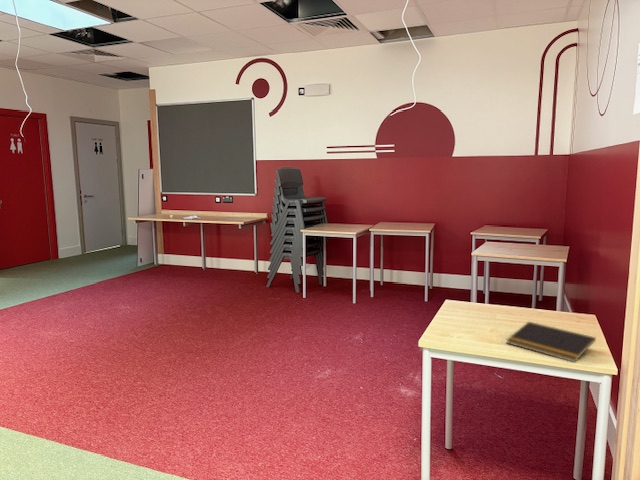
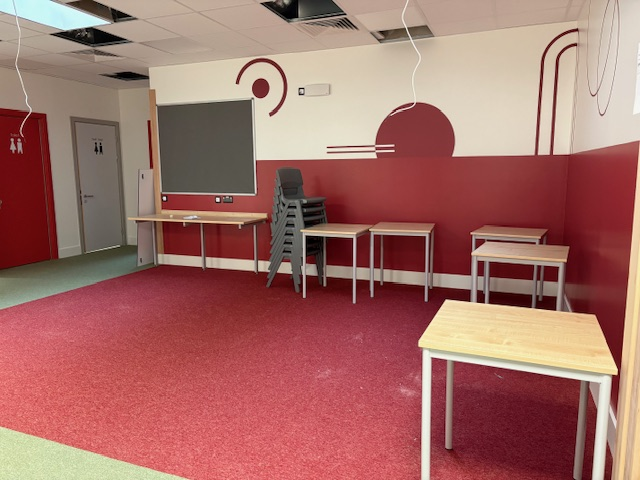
- notepad (549, 340)
